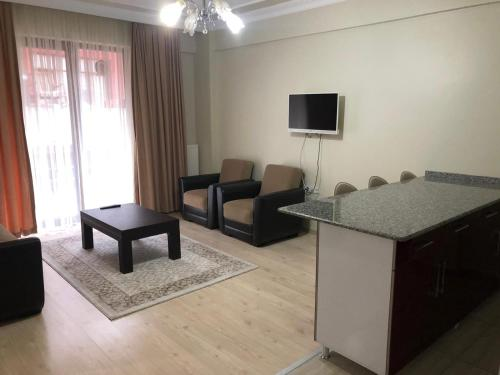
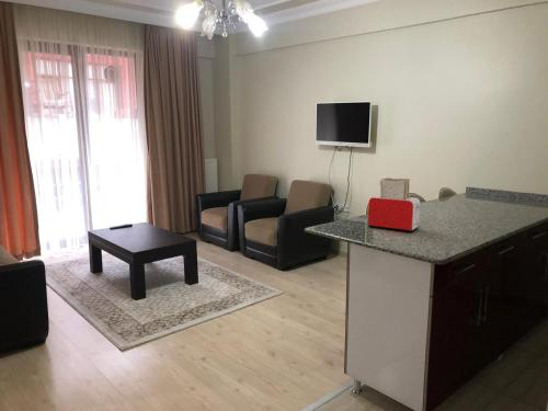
+ toaster (396, 203)
